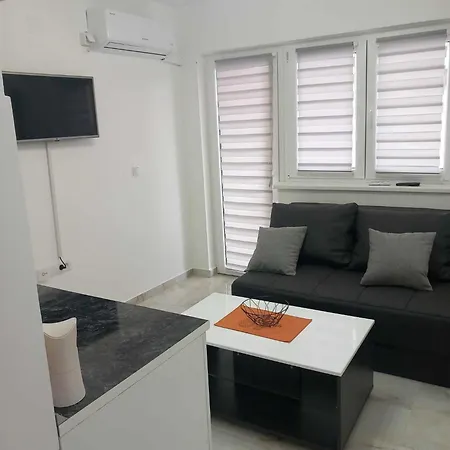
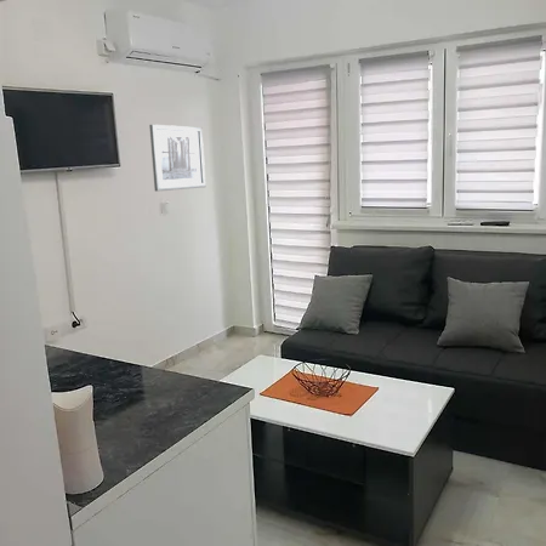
+ wall art (180, 158)
